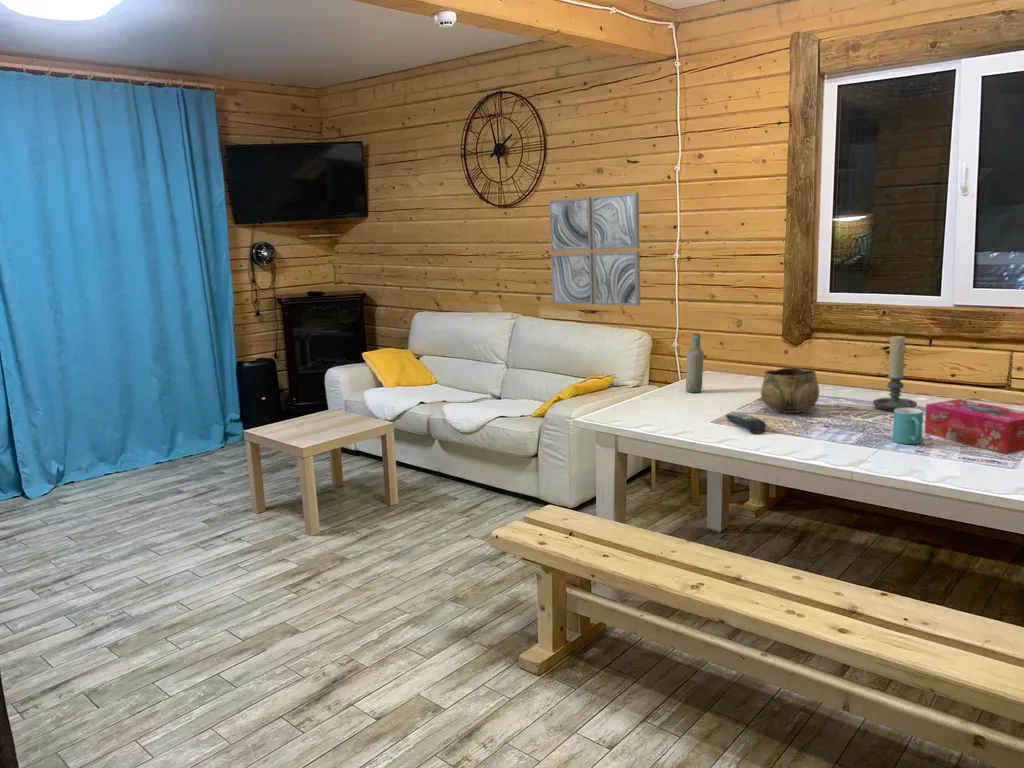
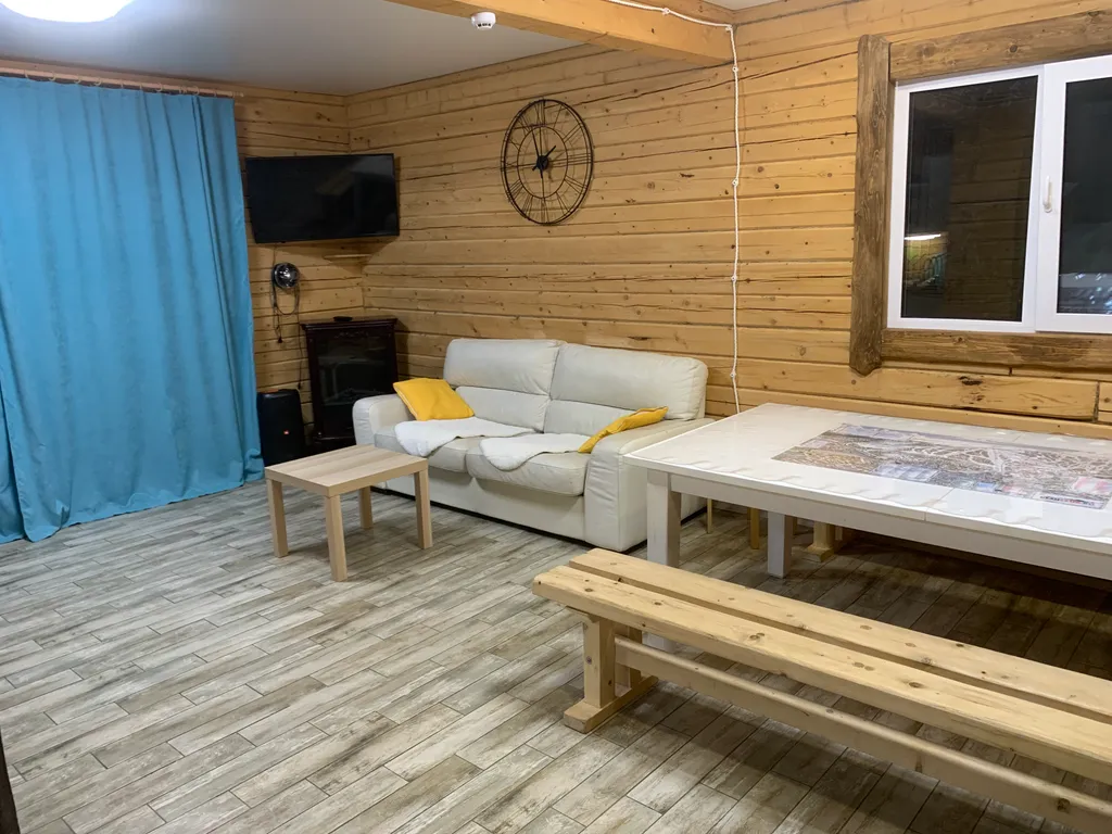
- bottle (694, 362)
- wall art (593, 249)
- candle holder (898, 372)
- mug (910, 427)
- tissue box (981, 424)
- decorative bowl (789, 391)
- remote control (745, 420)
